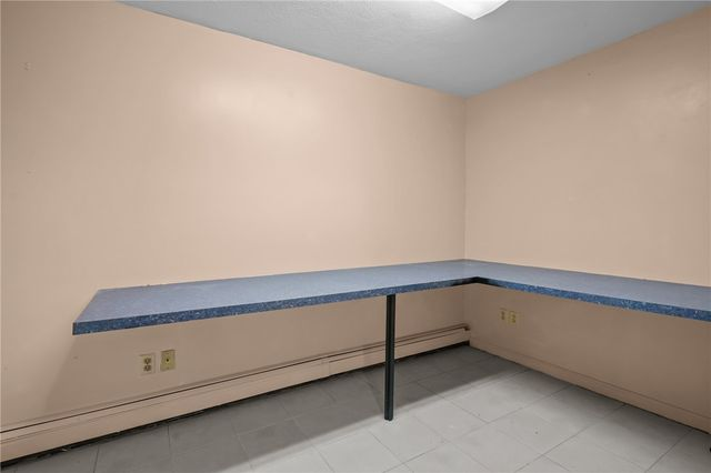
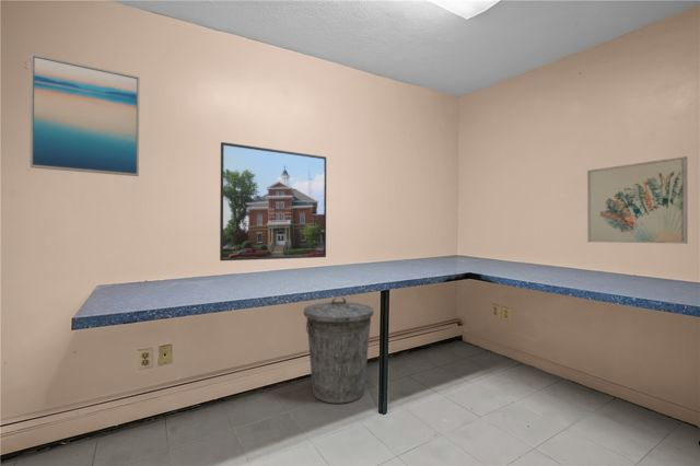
+ trash can (338, 343)
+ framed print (277, 203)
+ wall art (632, 203)
+ wall art (89, 119)
